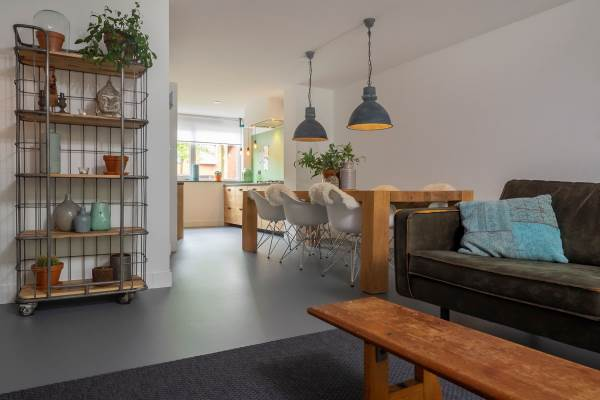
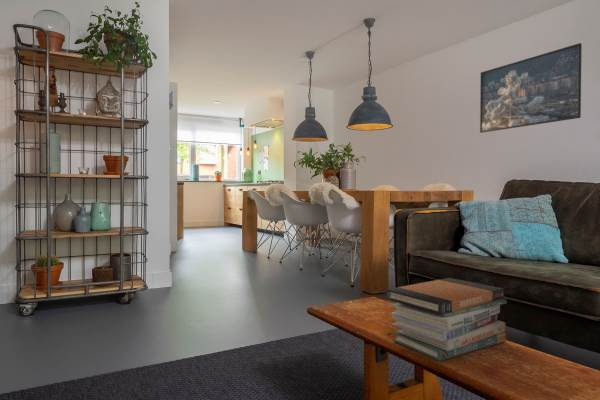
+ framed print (525, 92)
+ book stack (446, 315)
